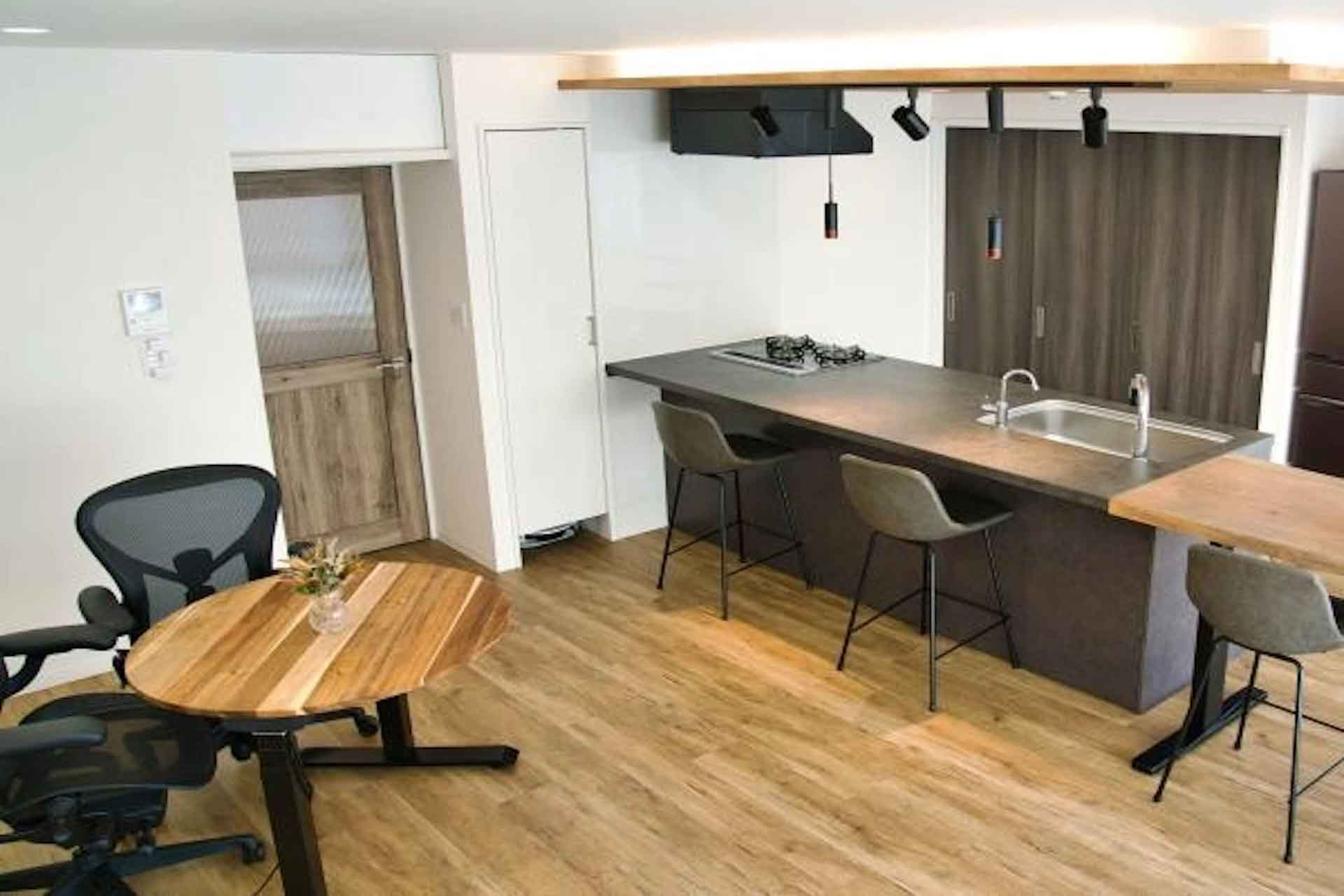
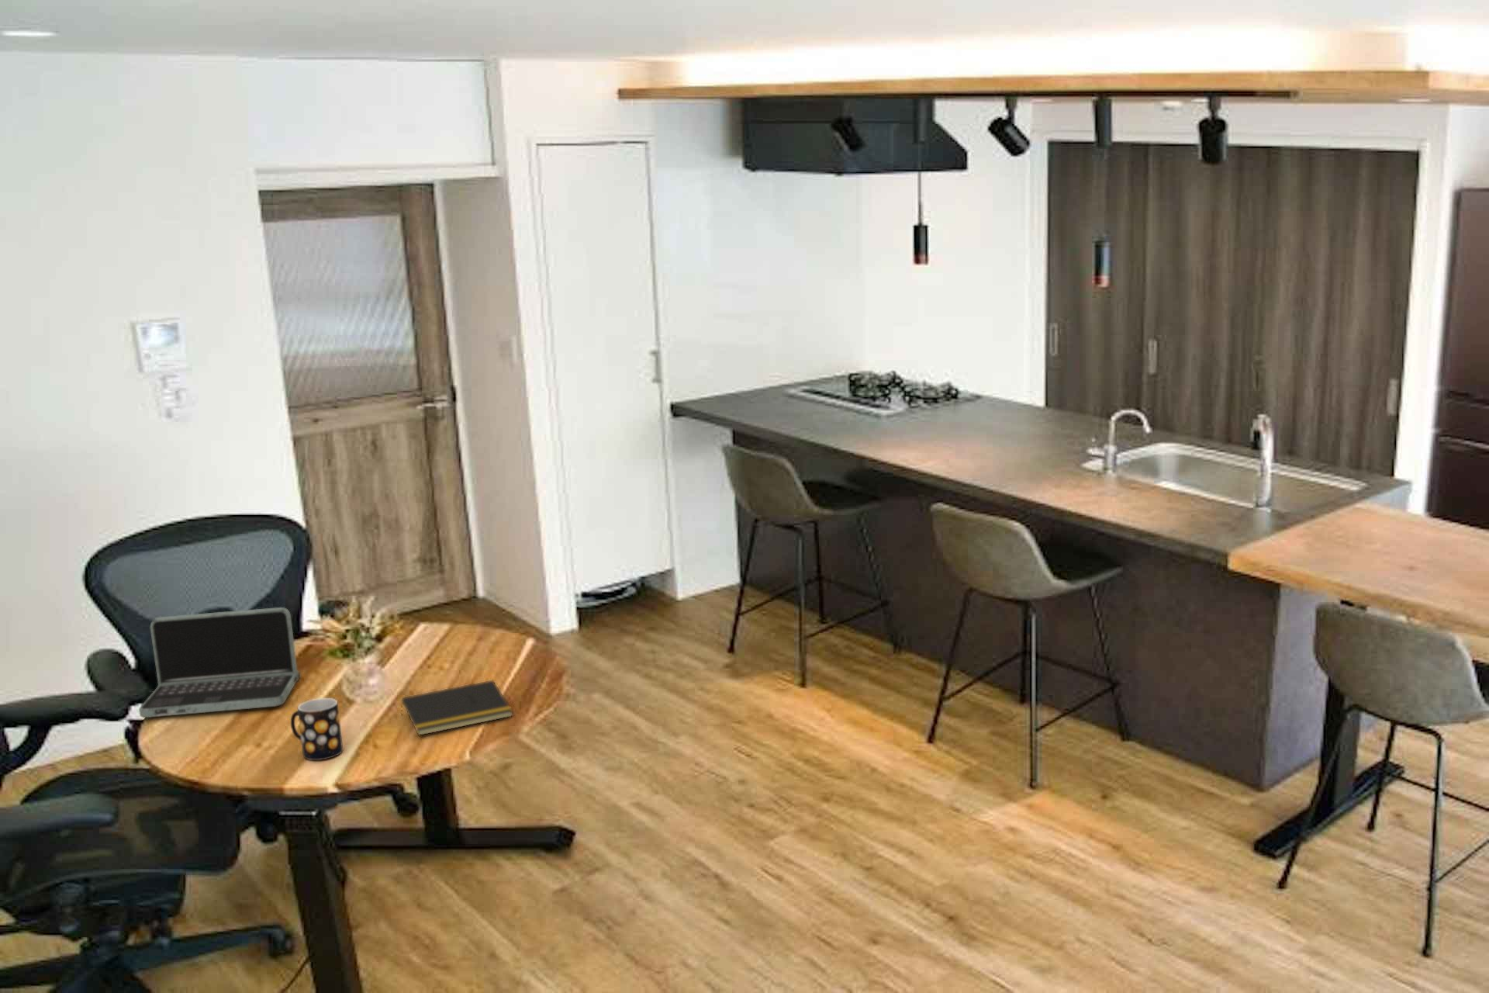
+ mug (314, 728)
+ notepad (456, 706)
+ laptop (213, 658)
